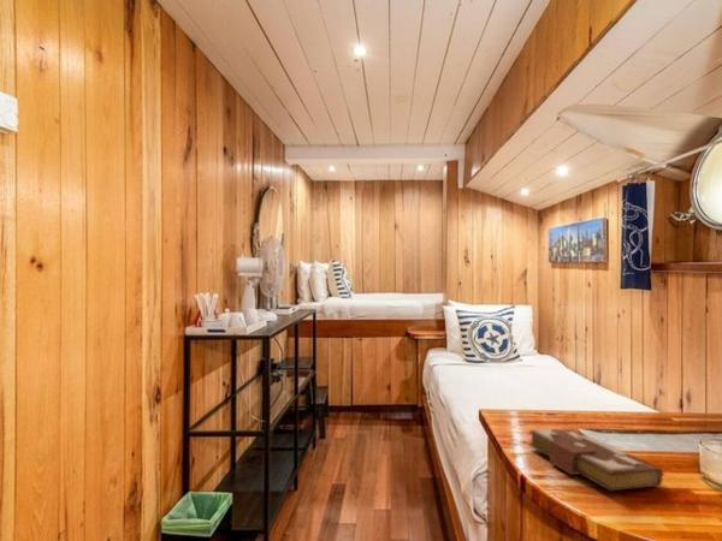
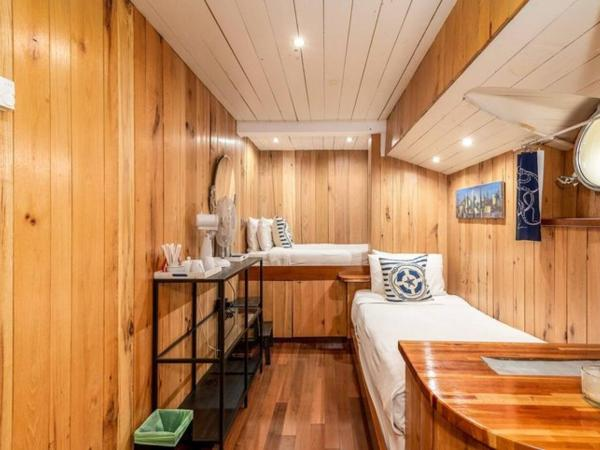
- book (587, 453)
